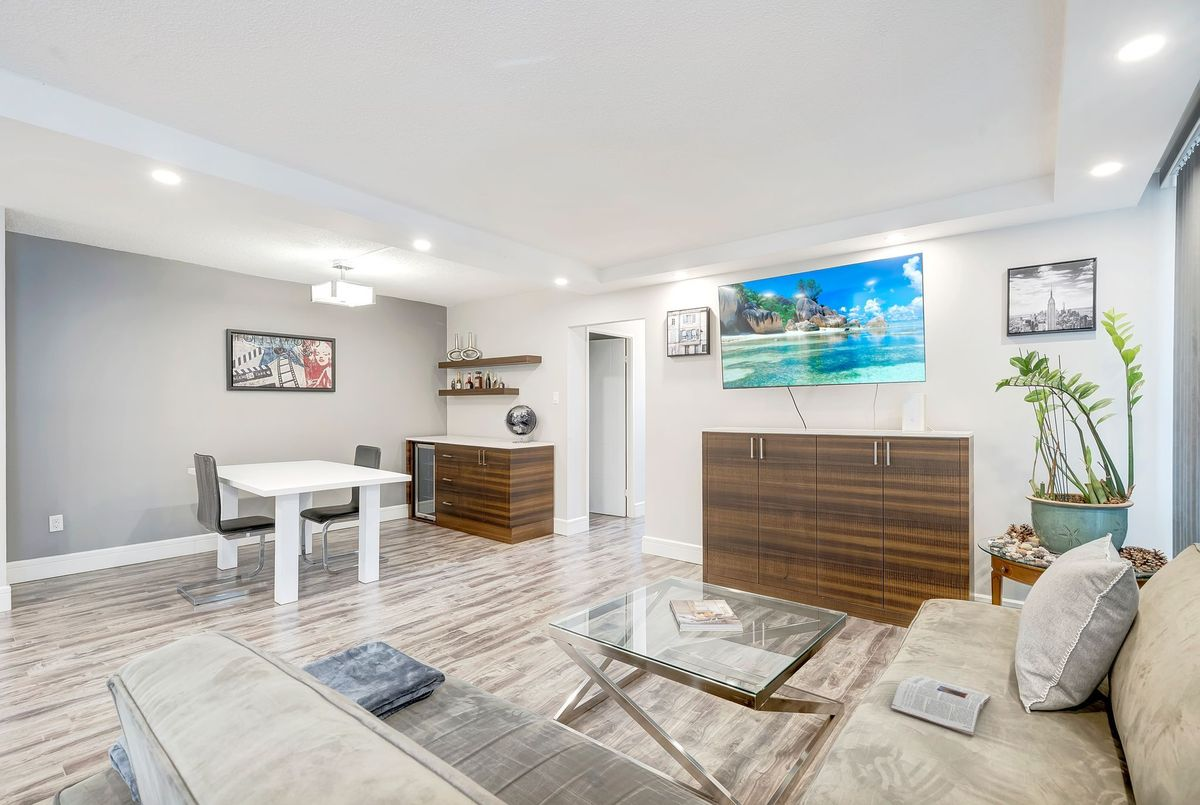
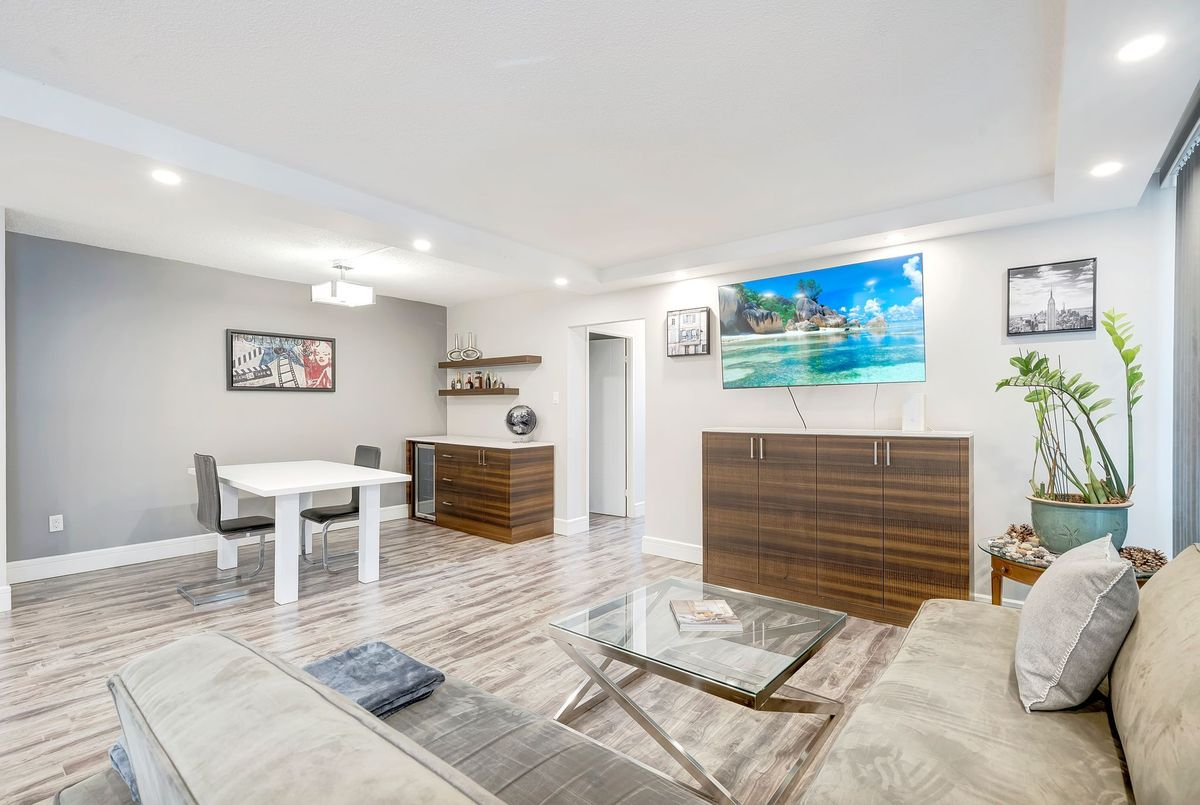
- magazine (941, 695)
